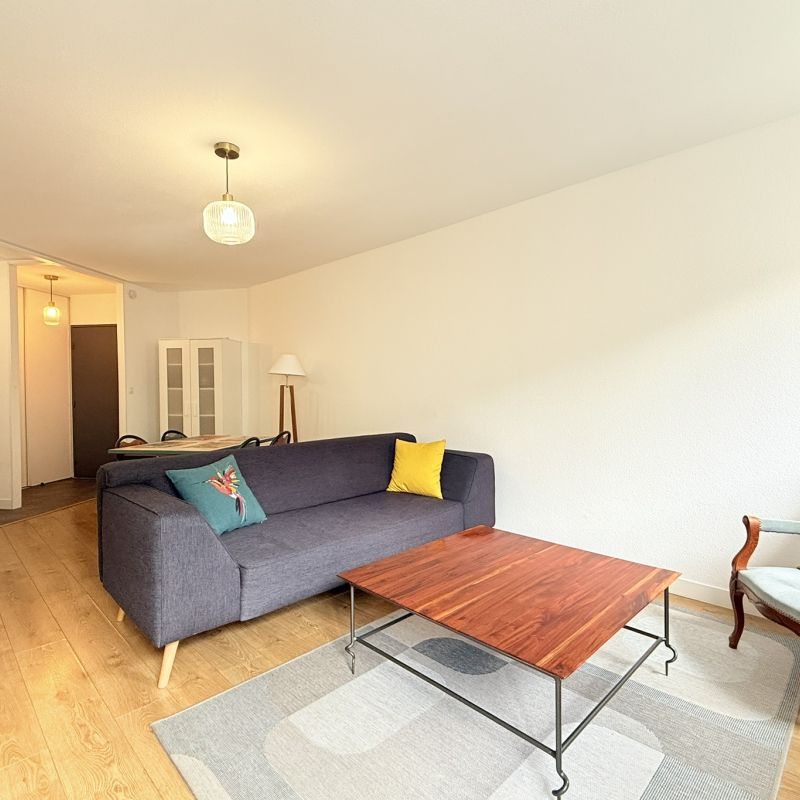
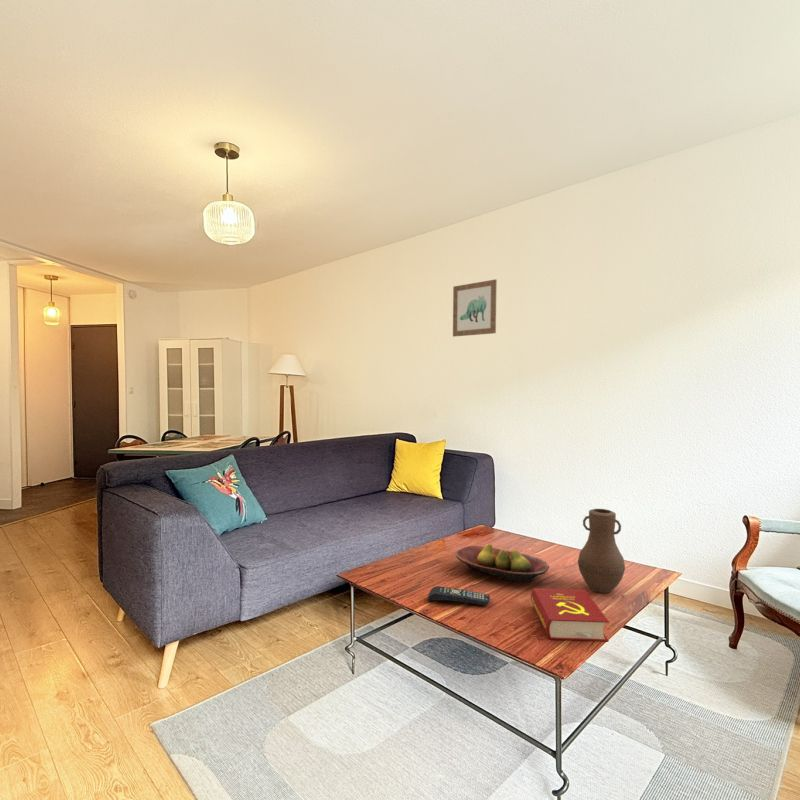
+ remote control (458, 595)
+ fruit bowl (500, 560)
+ wall art (473, 309)
+ vase (601, 549)
+ book (567, 612)
